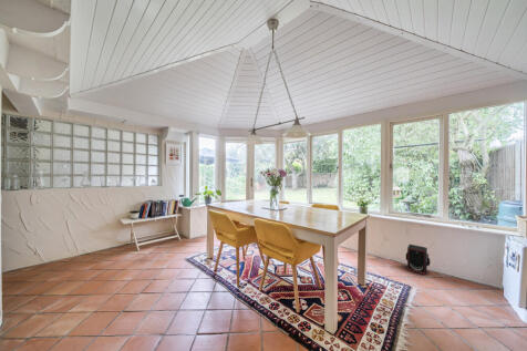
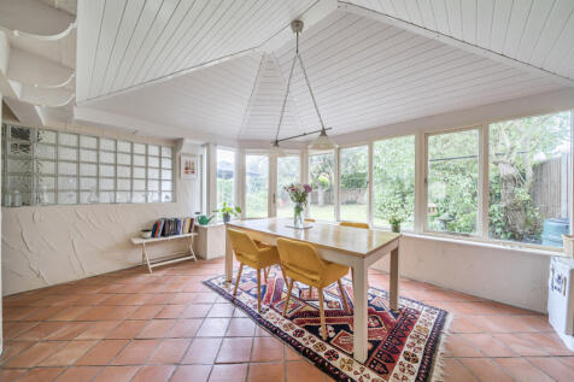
- stereo (417, 258)
